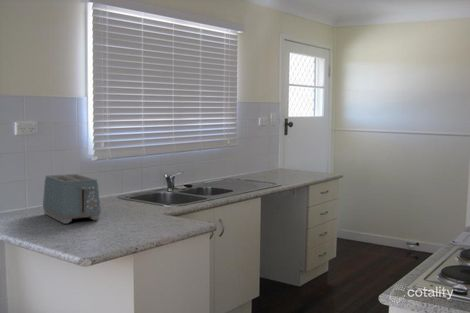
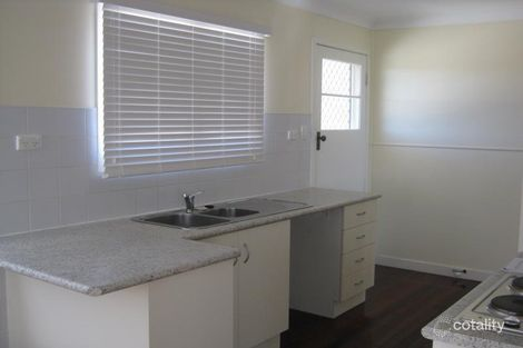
- toaster (72, 197)
